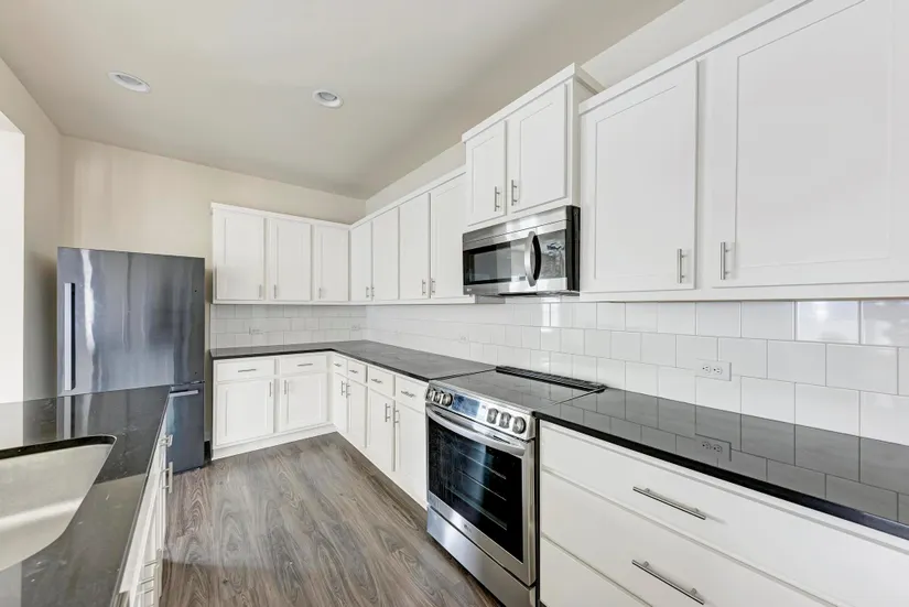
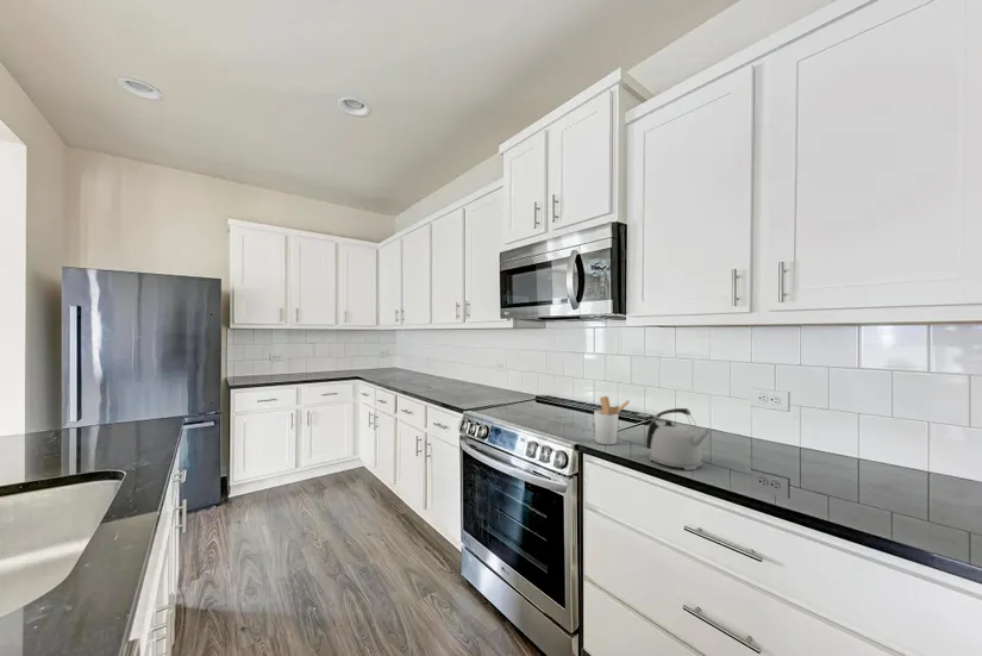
+ kettle (676, 435)
+ utensil holder (612, 419)
